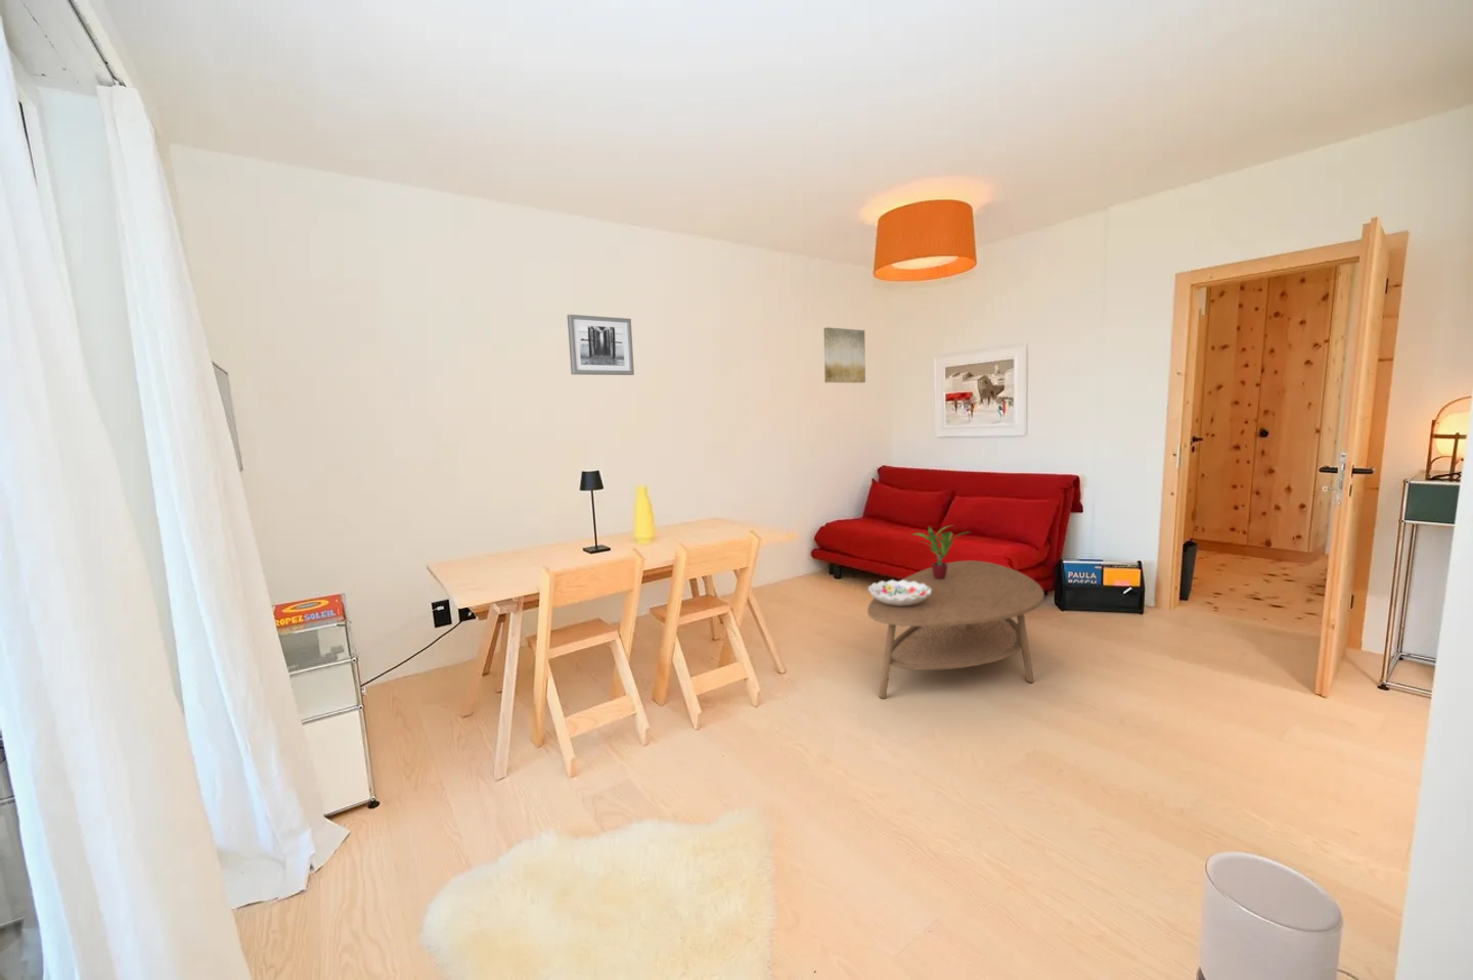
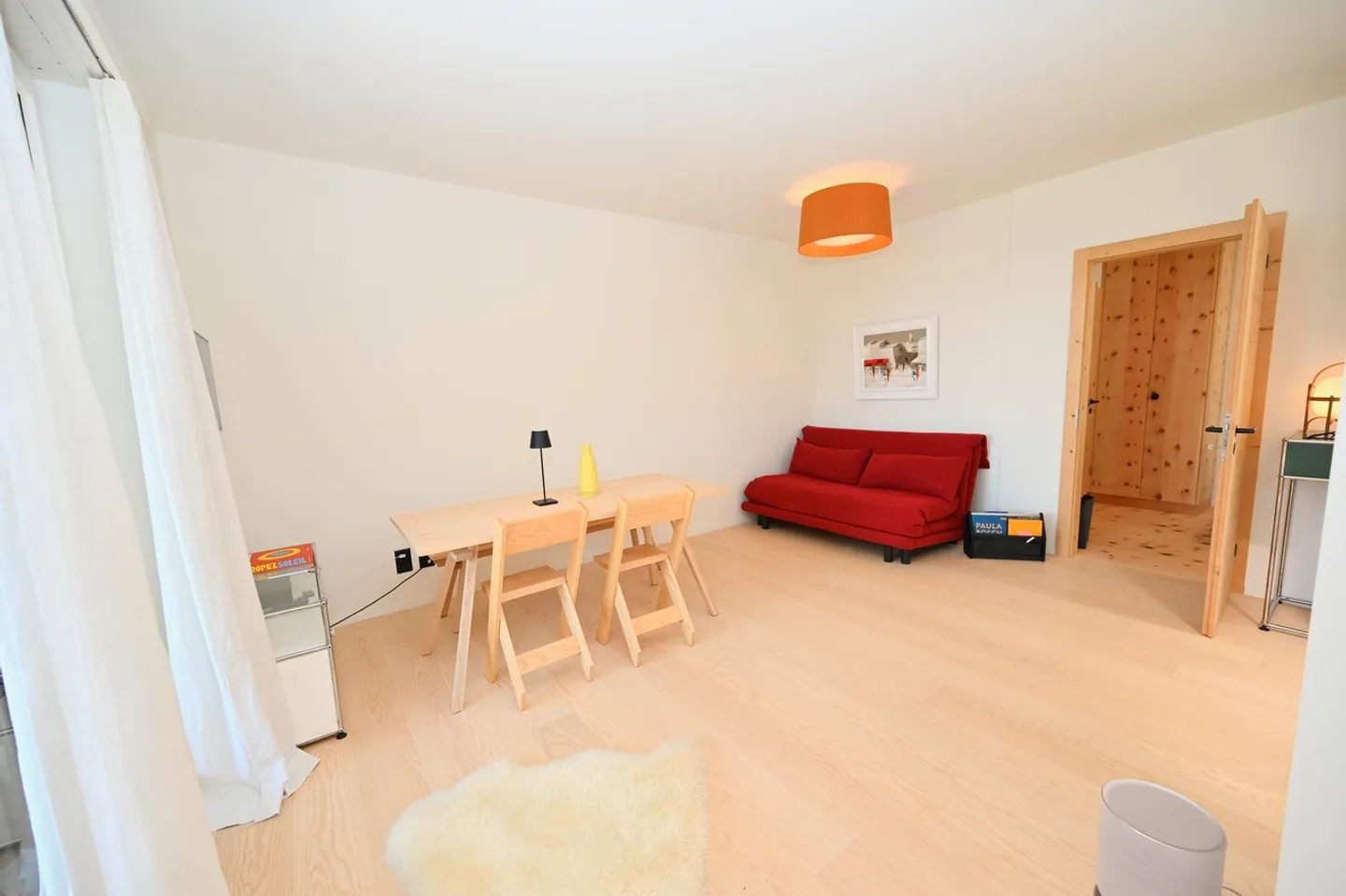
- wall art (602, 346)
- wall art (845, 355)
- coffee table (964, 628)
- decorative bowl (900, 594)
- potted plant (938, 552)
